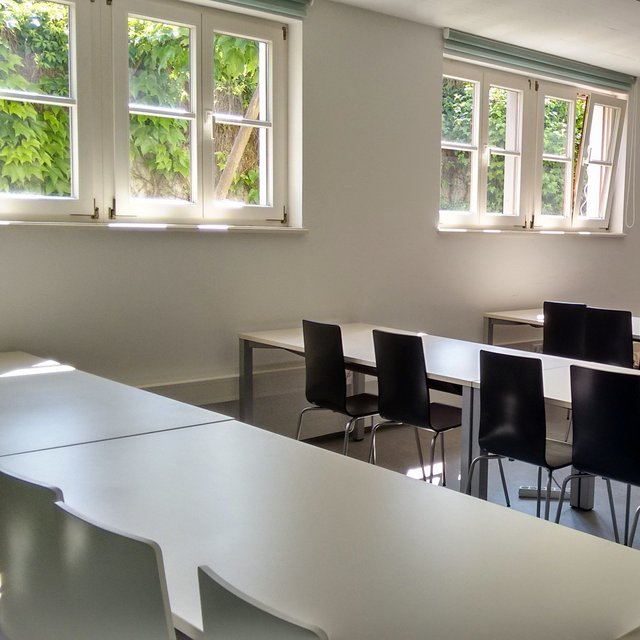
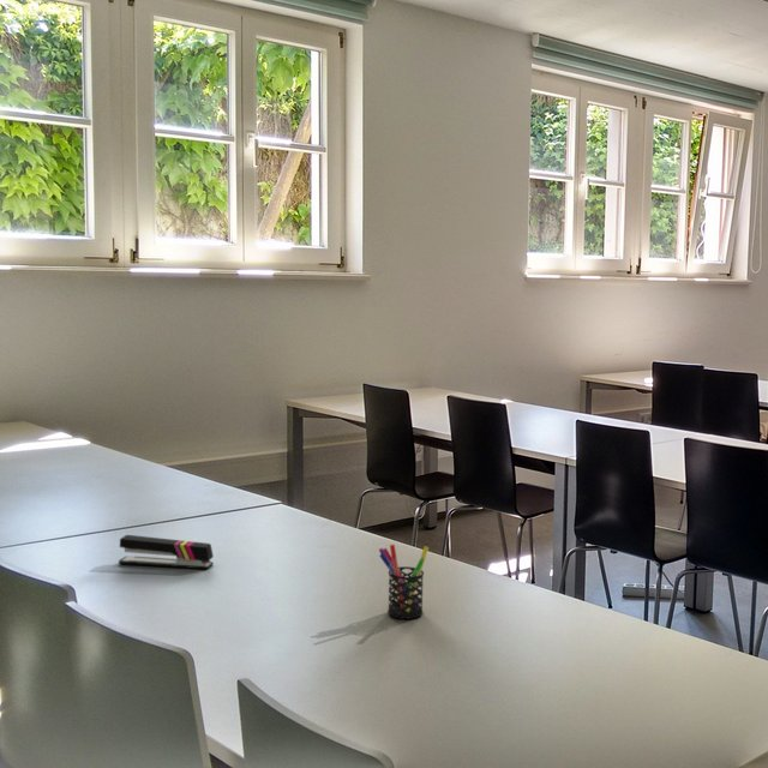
+ stapler (166, 551)
+ pen holder (407, 578)
